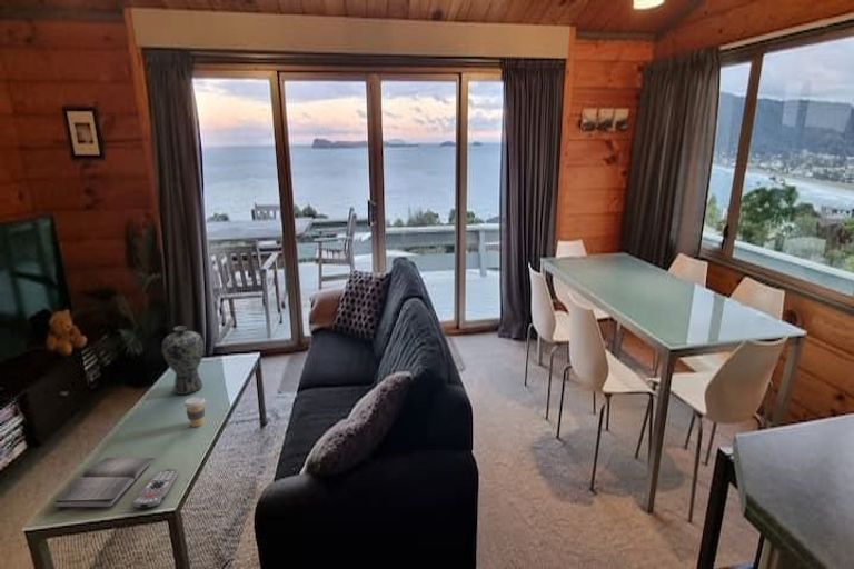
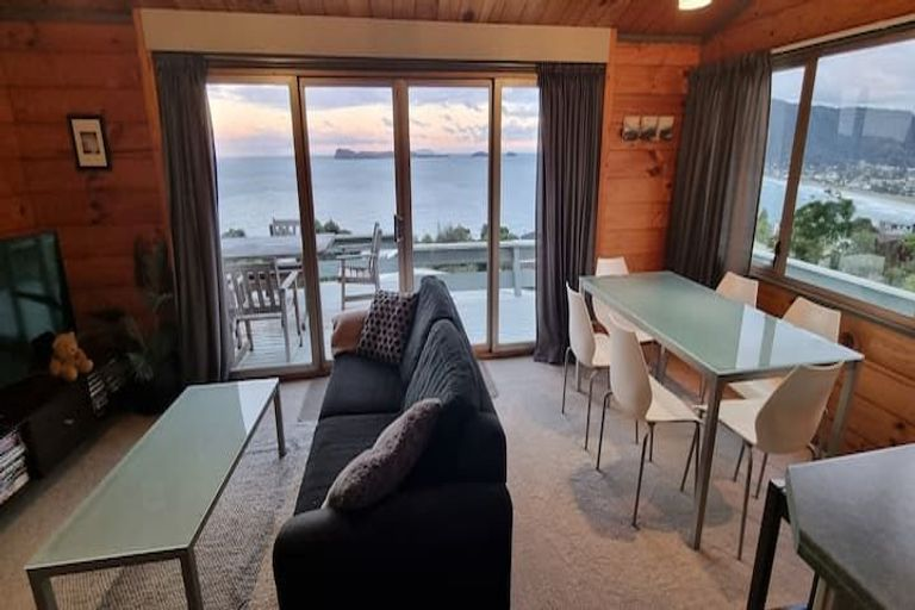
- coffee cup (196, 411)
- remote control (158, 487)
- hardback book (108, 477)
- vase (185, 358)
